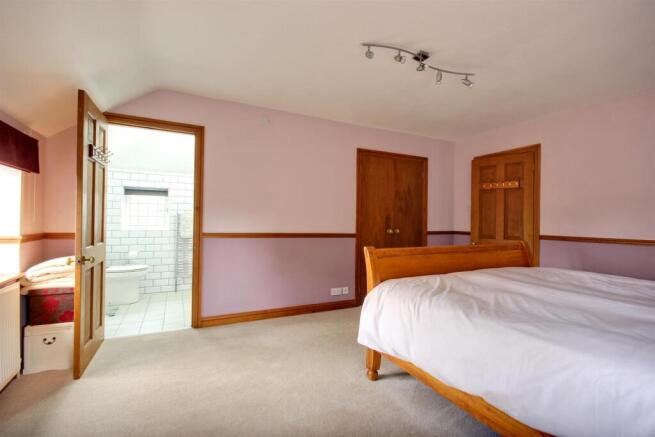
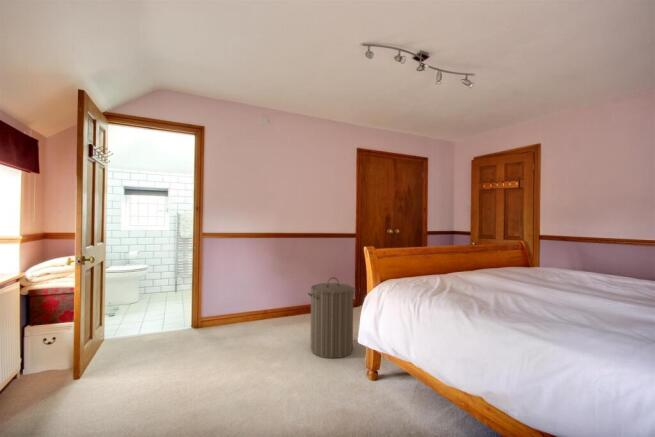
+ laundry hamper (331, 313)
